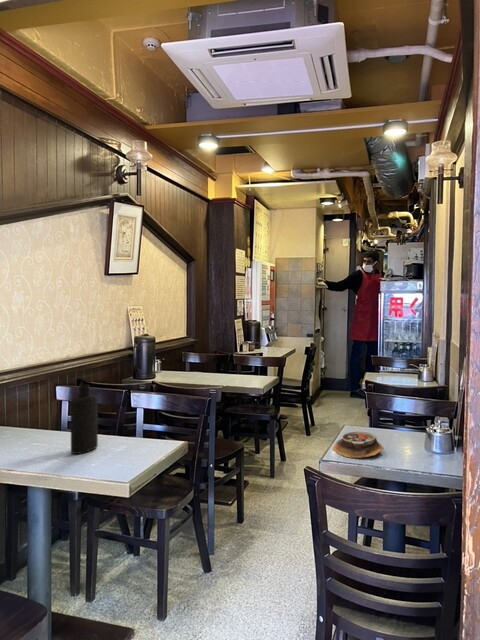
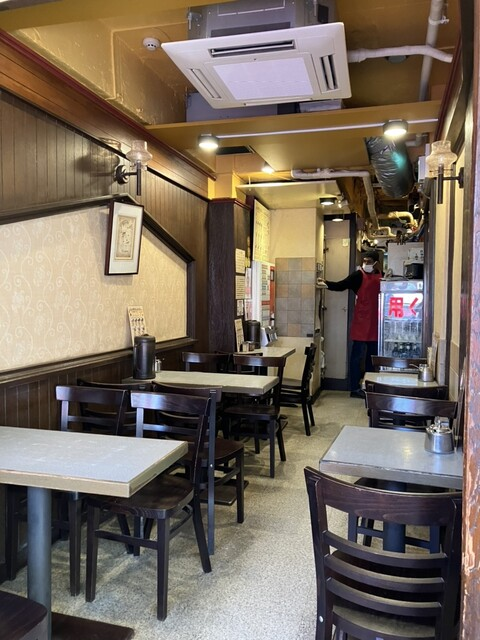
- bottle (84, 418)
- soup bowl (357, 442)
